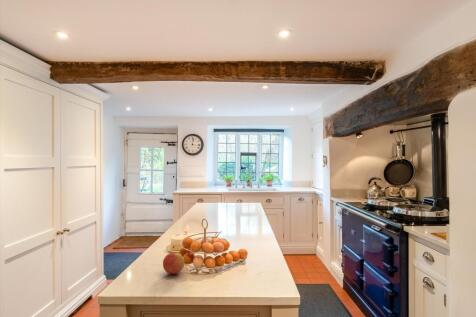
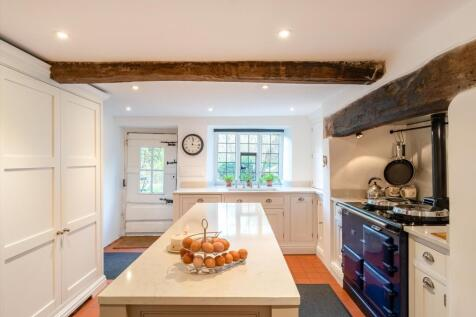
- apple (173, 262)
